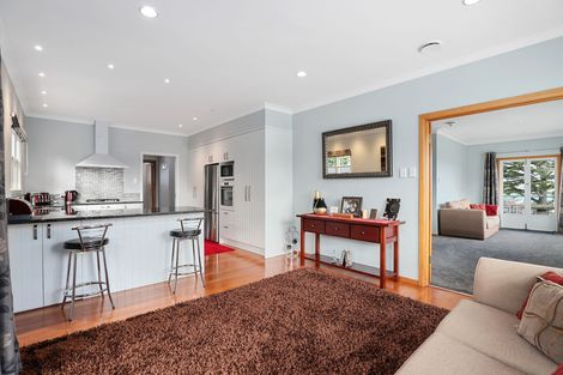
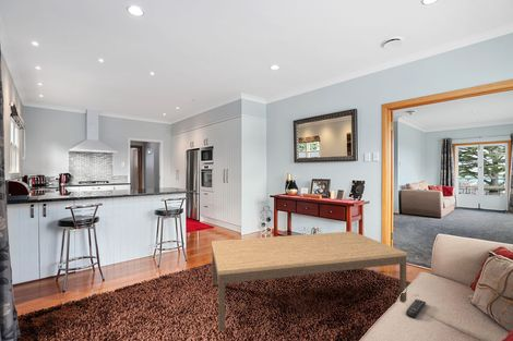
+ coffee table (301, 269)
+ remote control (416, 307)
